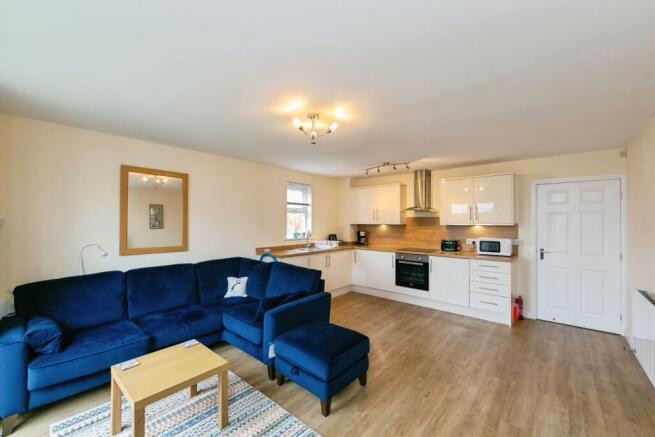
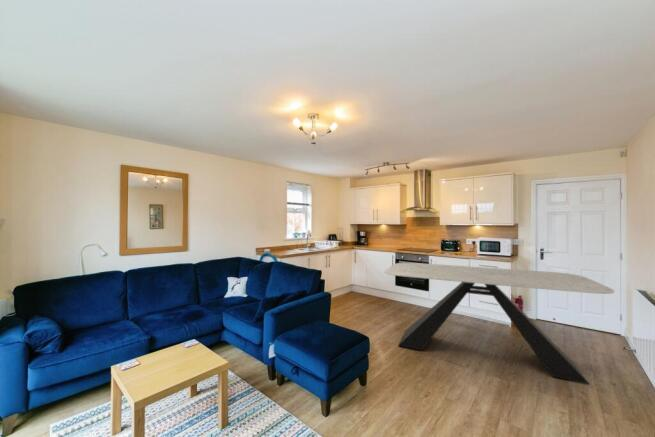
+ dining table (480, 294)
